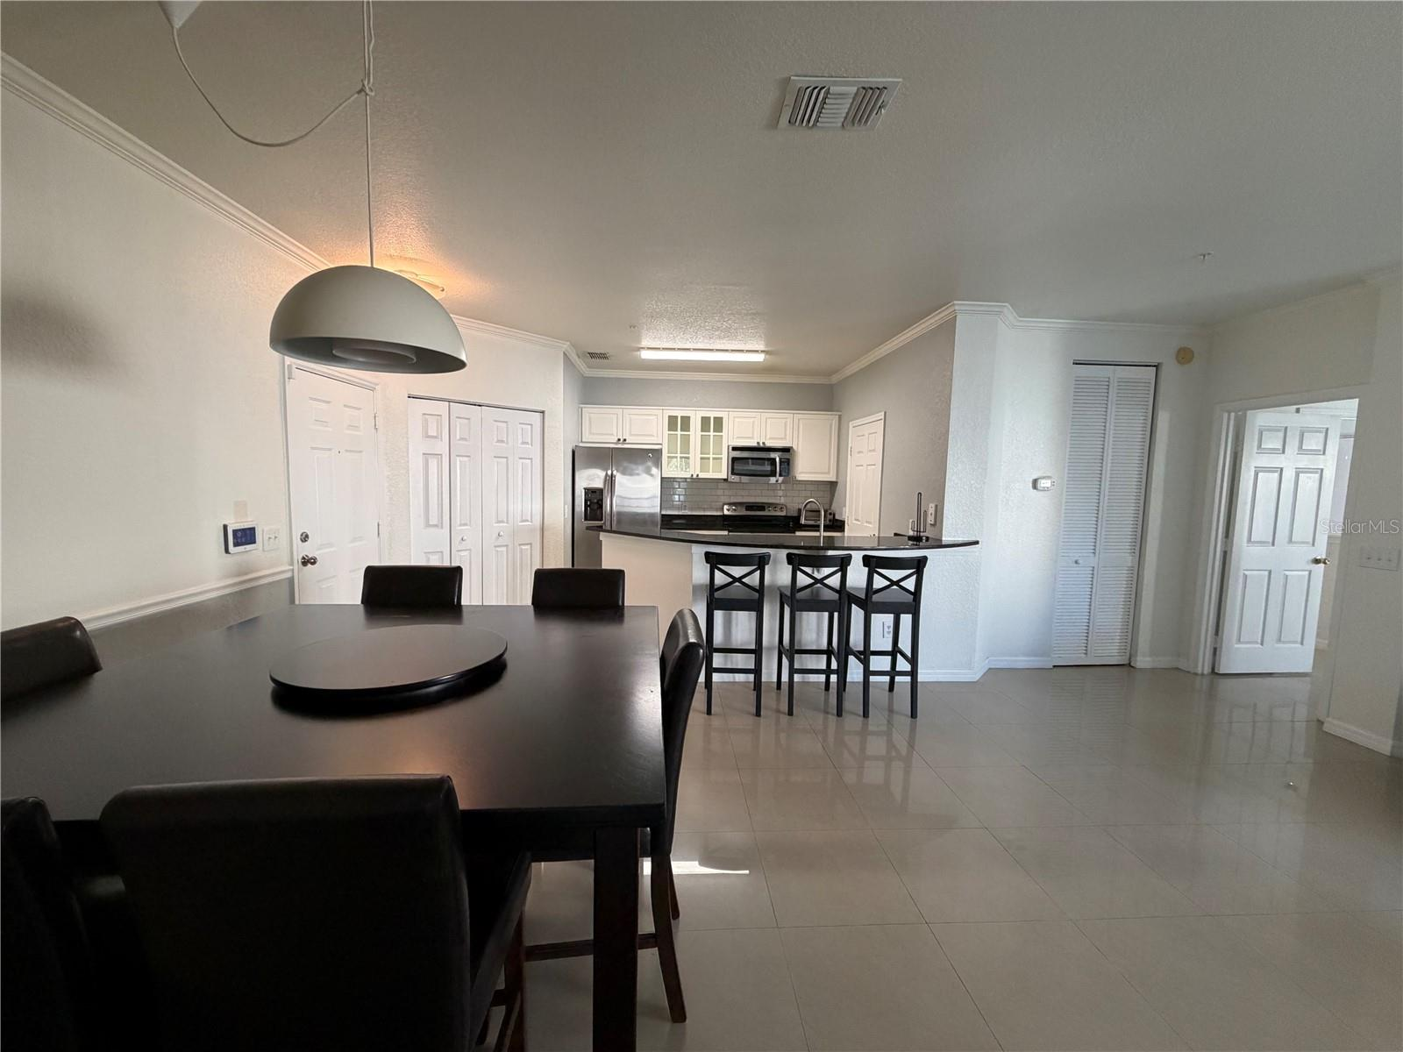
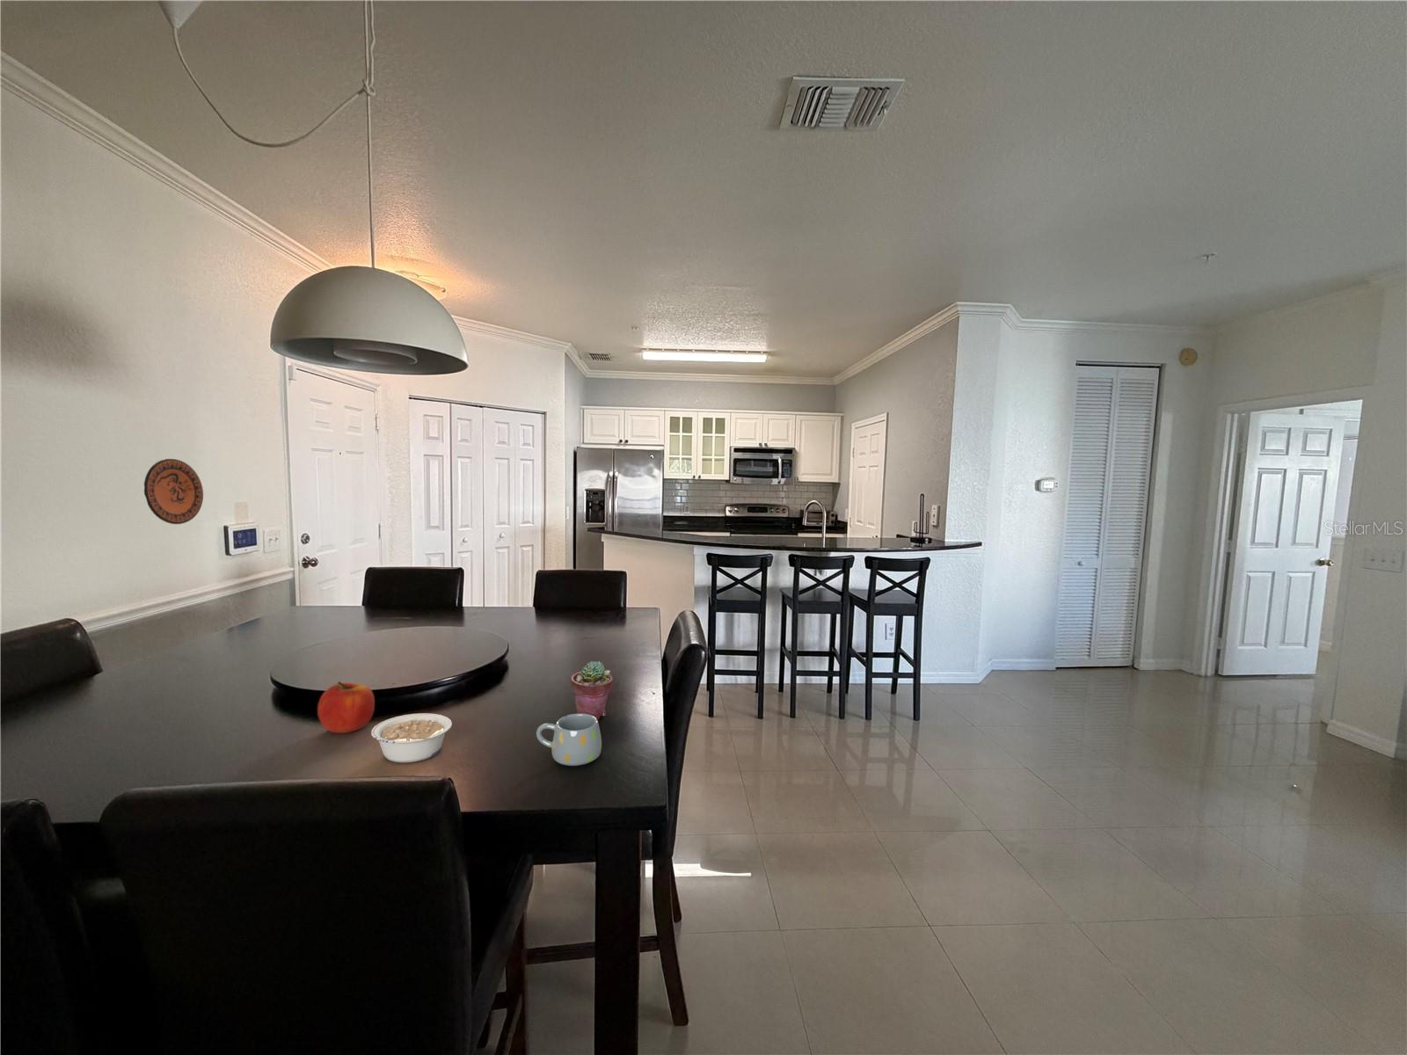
+ potted succulent (590, 687)
+ decorative plate (173, 491)
+ legume (415, 737)
+ apple (347, 704)
+ mug (568, 739)
